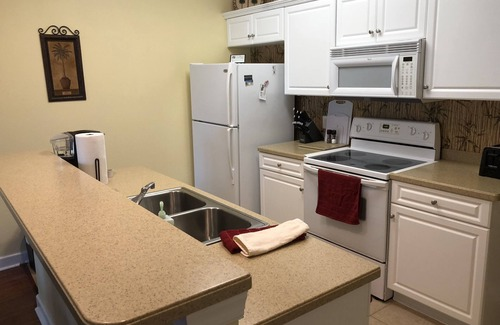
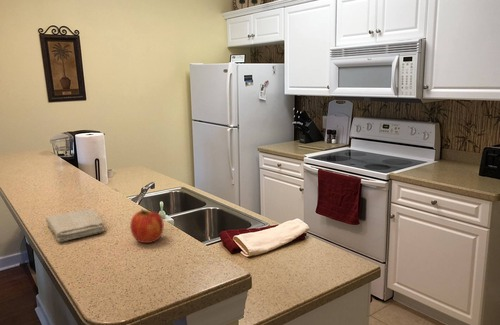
+ fruit (147, 224)
+ washcloth (74, 222)
